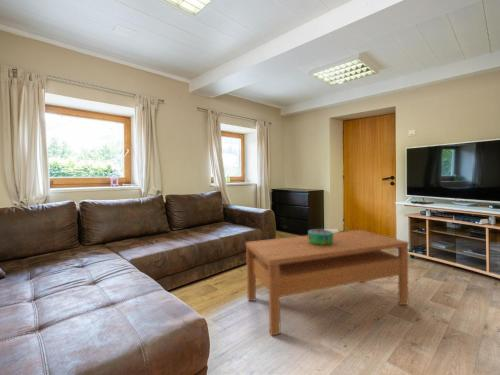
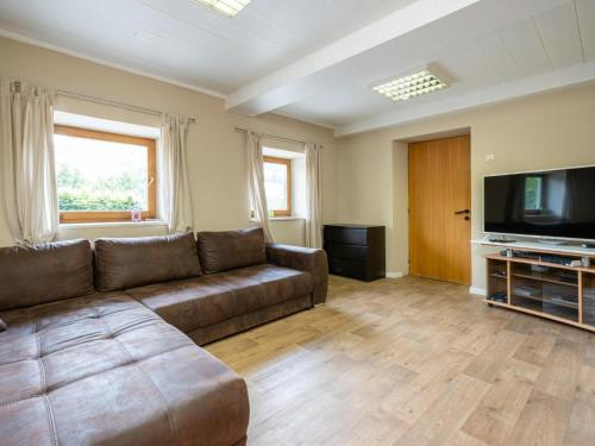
- coffee table (325, 272)
- decorative bowl (320, 236)
